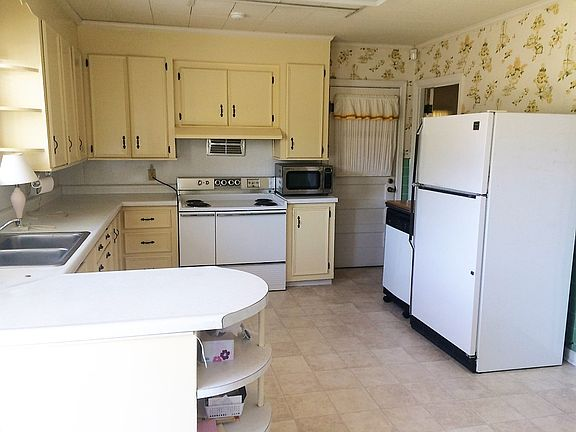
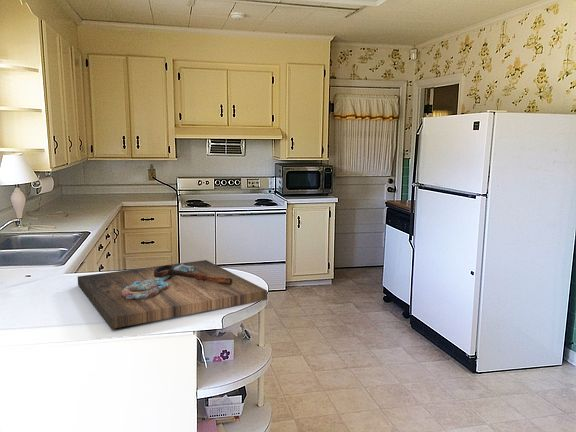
+ cutting board (168, 281)
